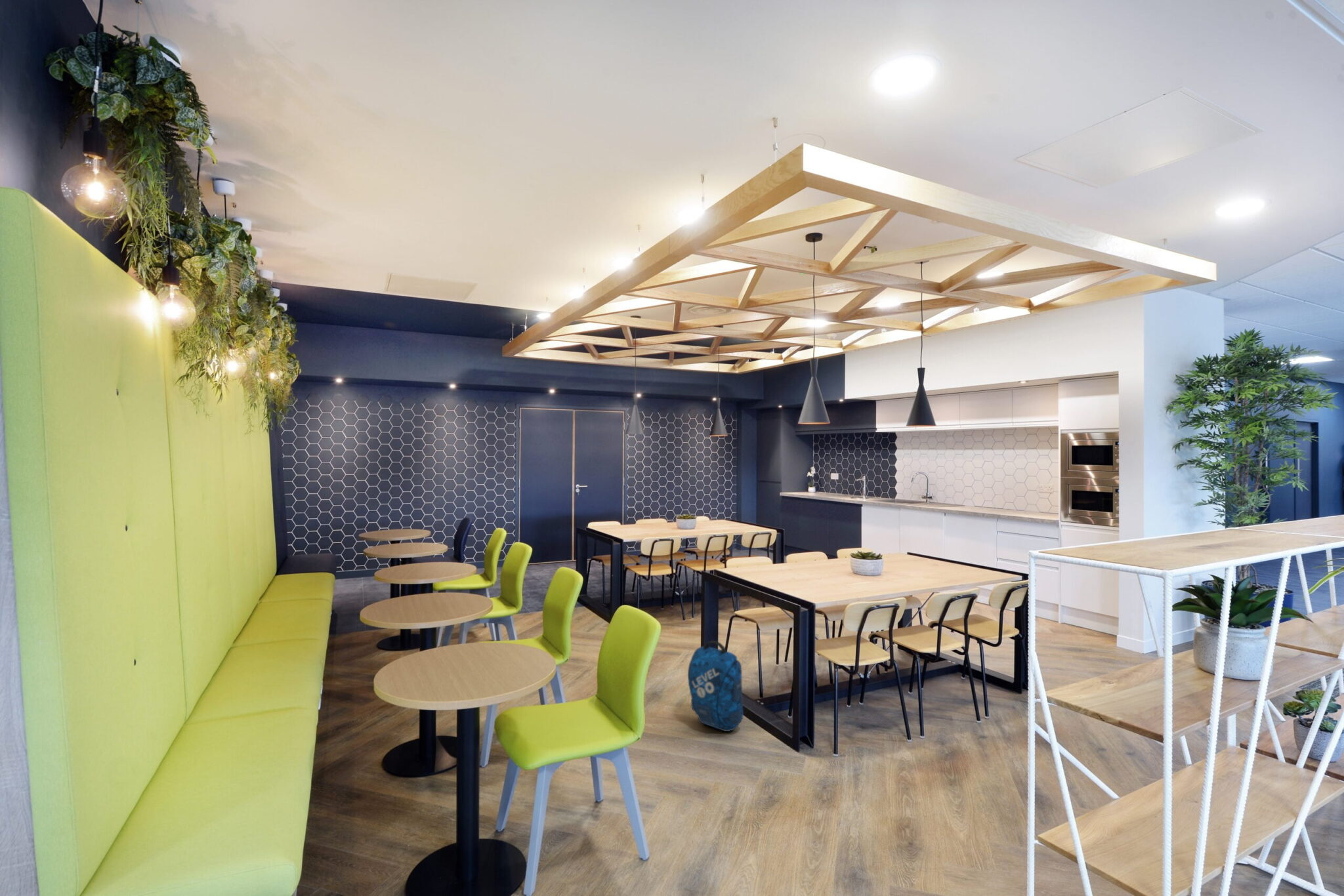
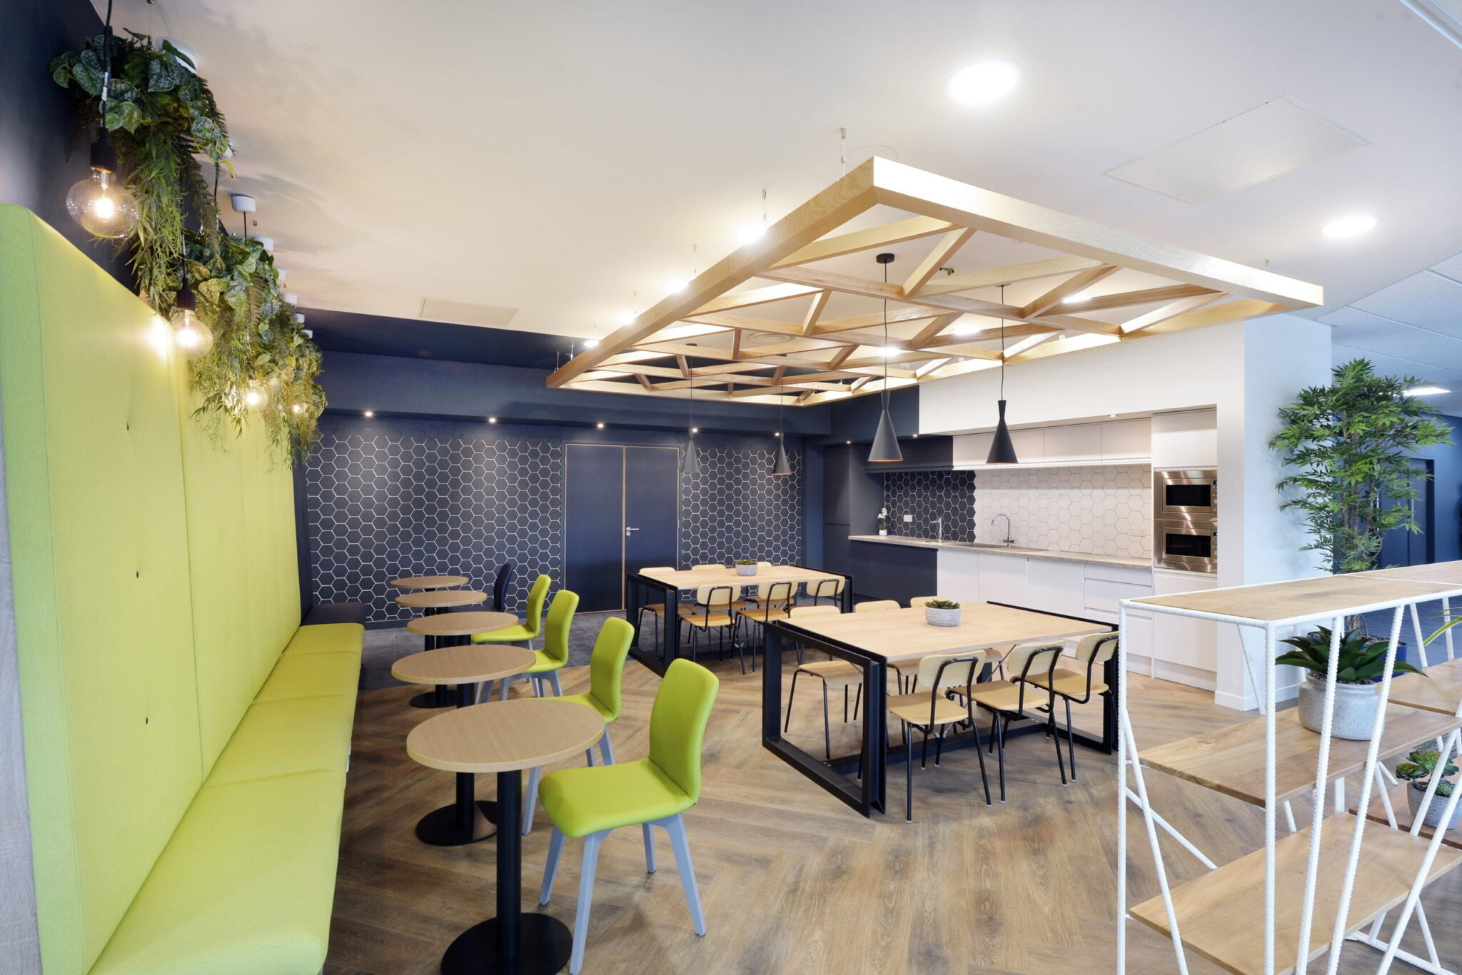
- backpack (715, 684)
